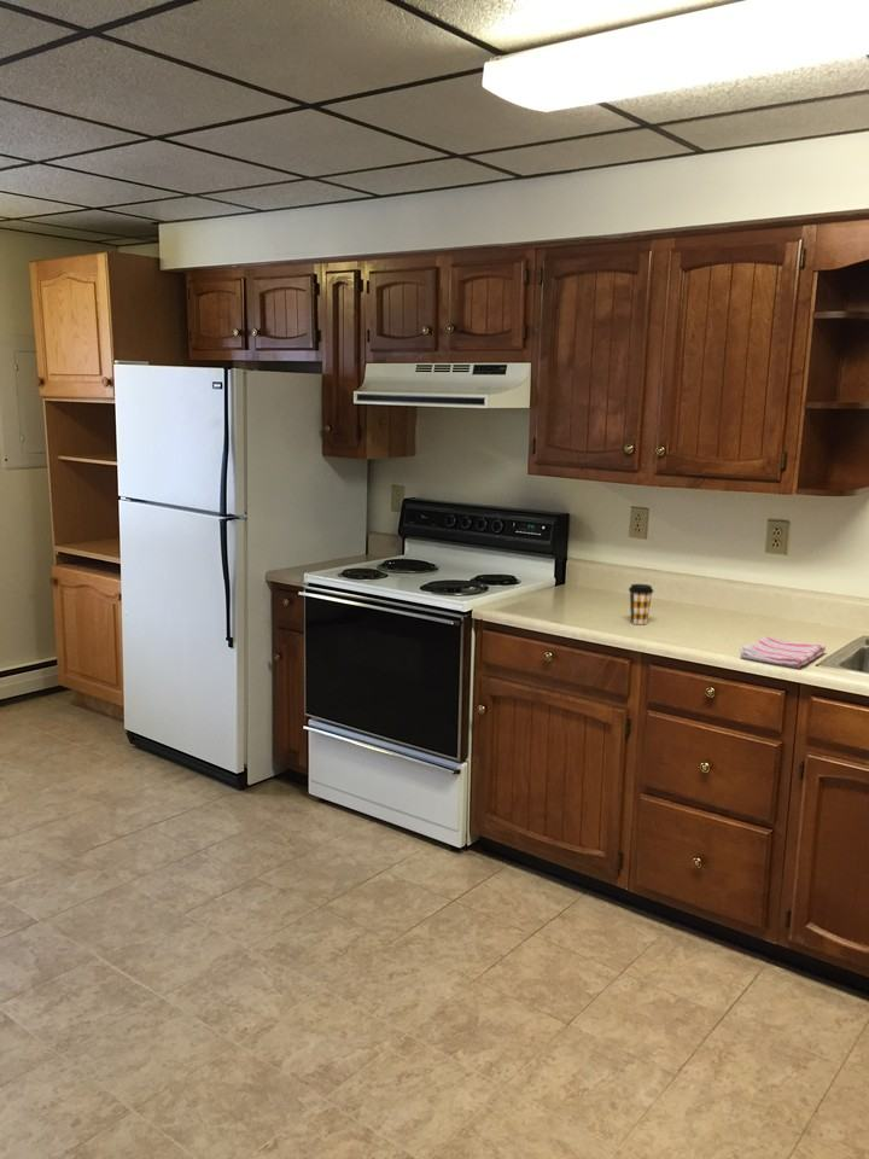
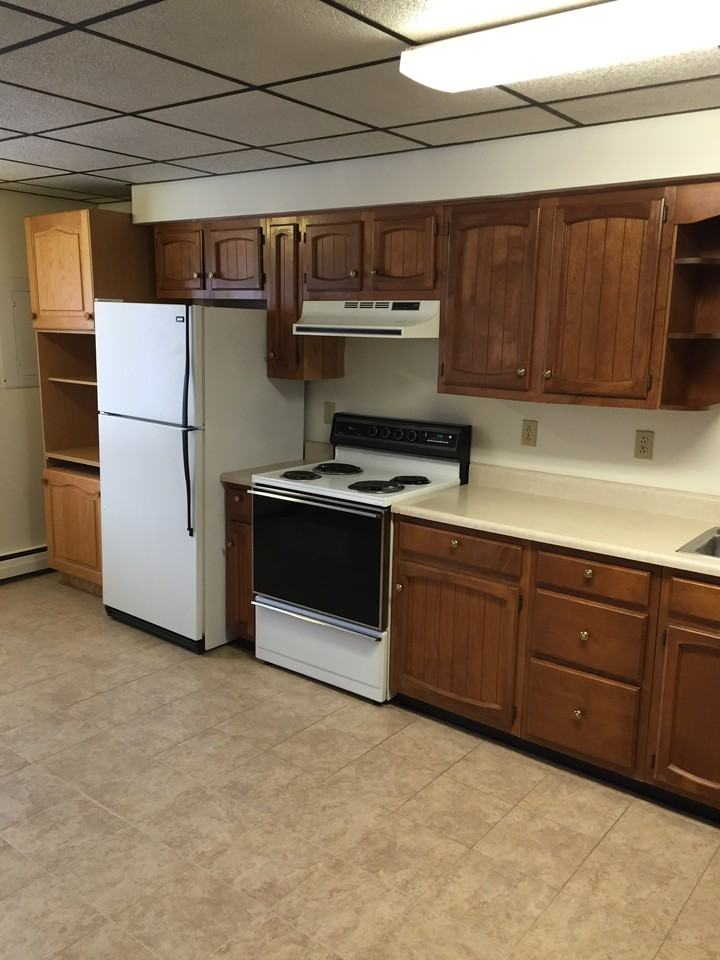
- coffee cup (640, 604)
- dish towel (782, 650)
